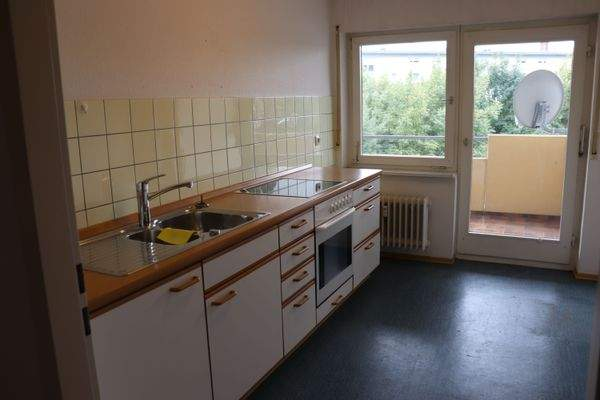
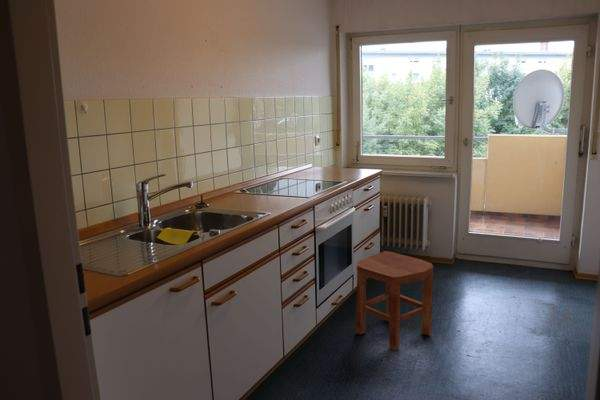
+ stool (393, 297)
